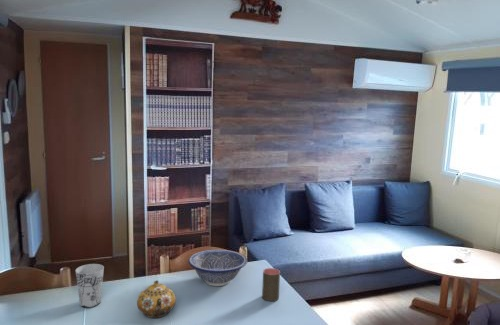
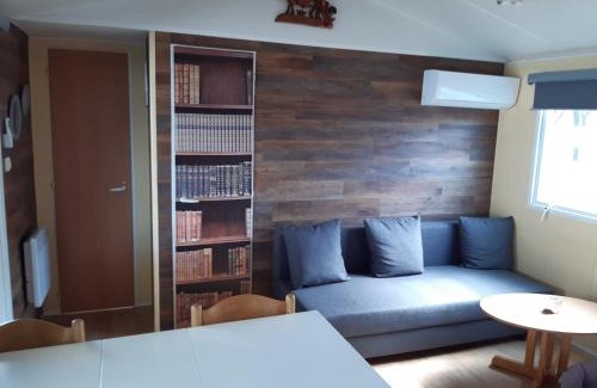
- cup (90, 286)
- teapot (156, 296)
- decorative bowl (217, 270)
- cup (271, 284)
